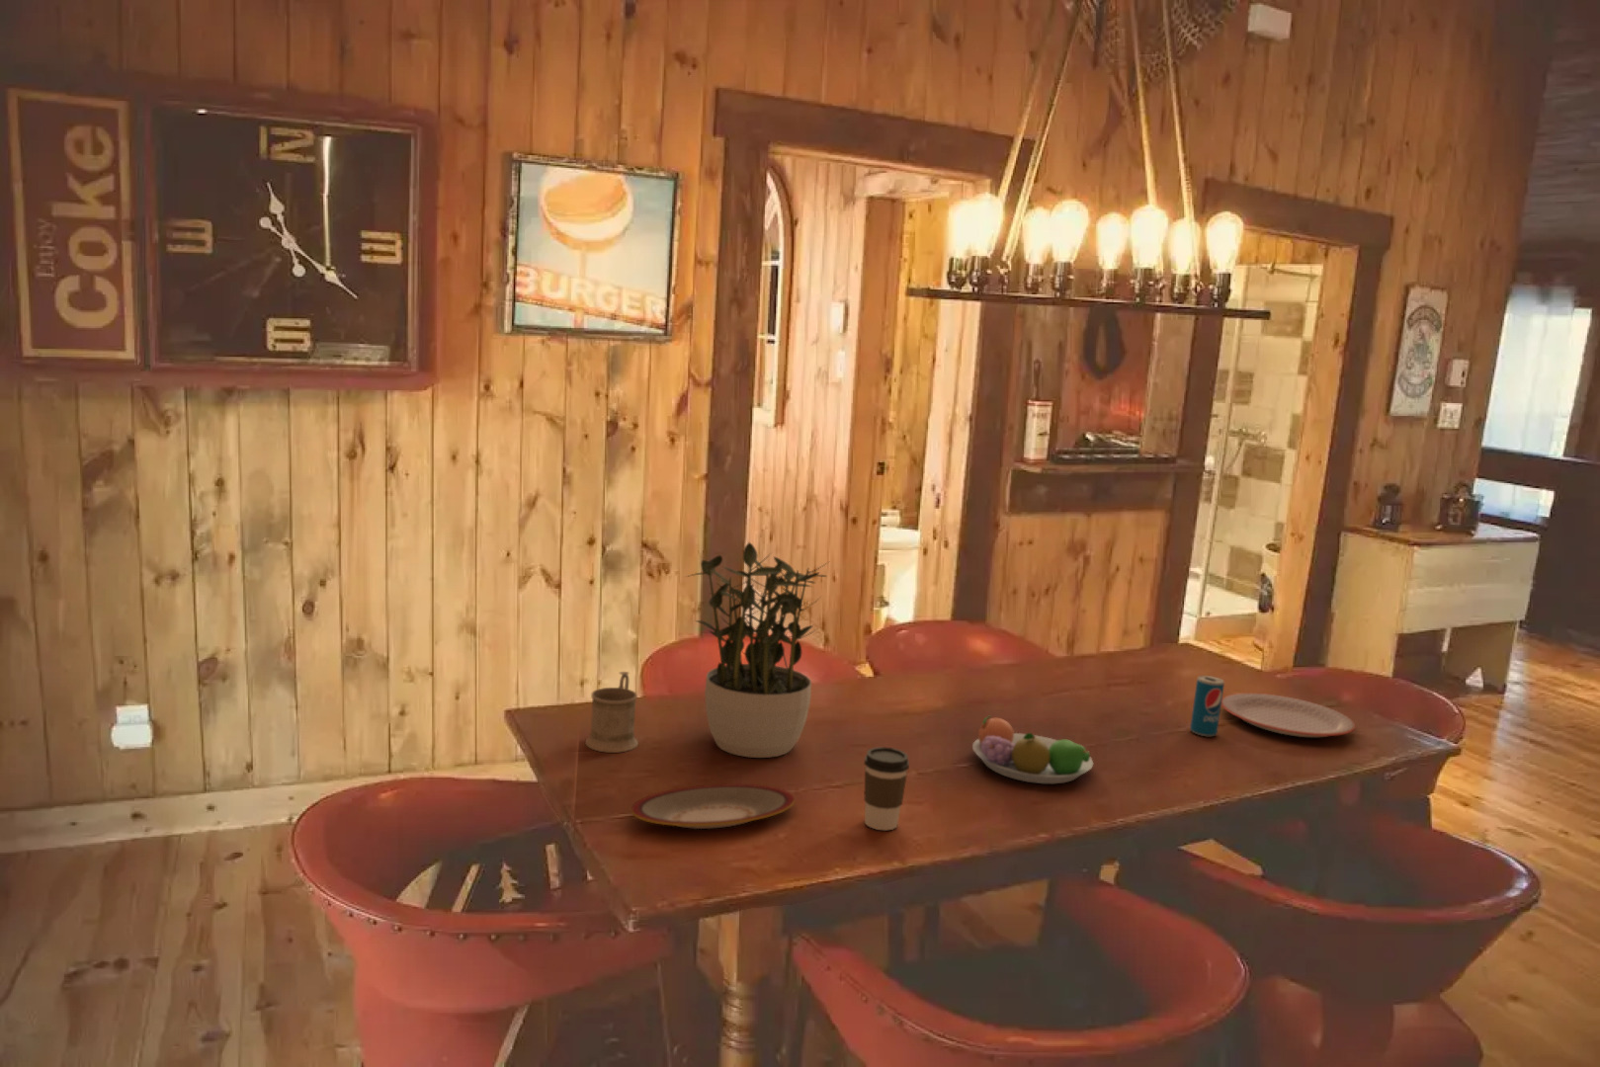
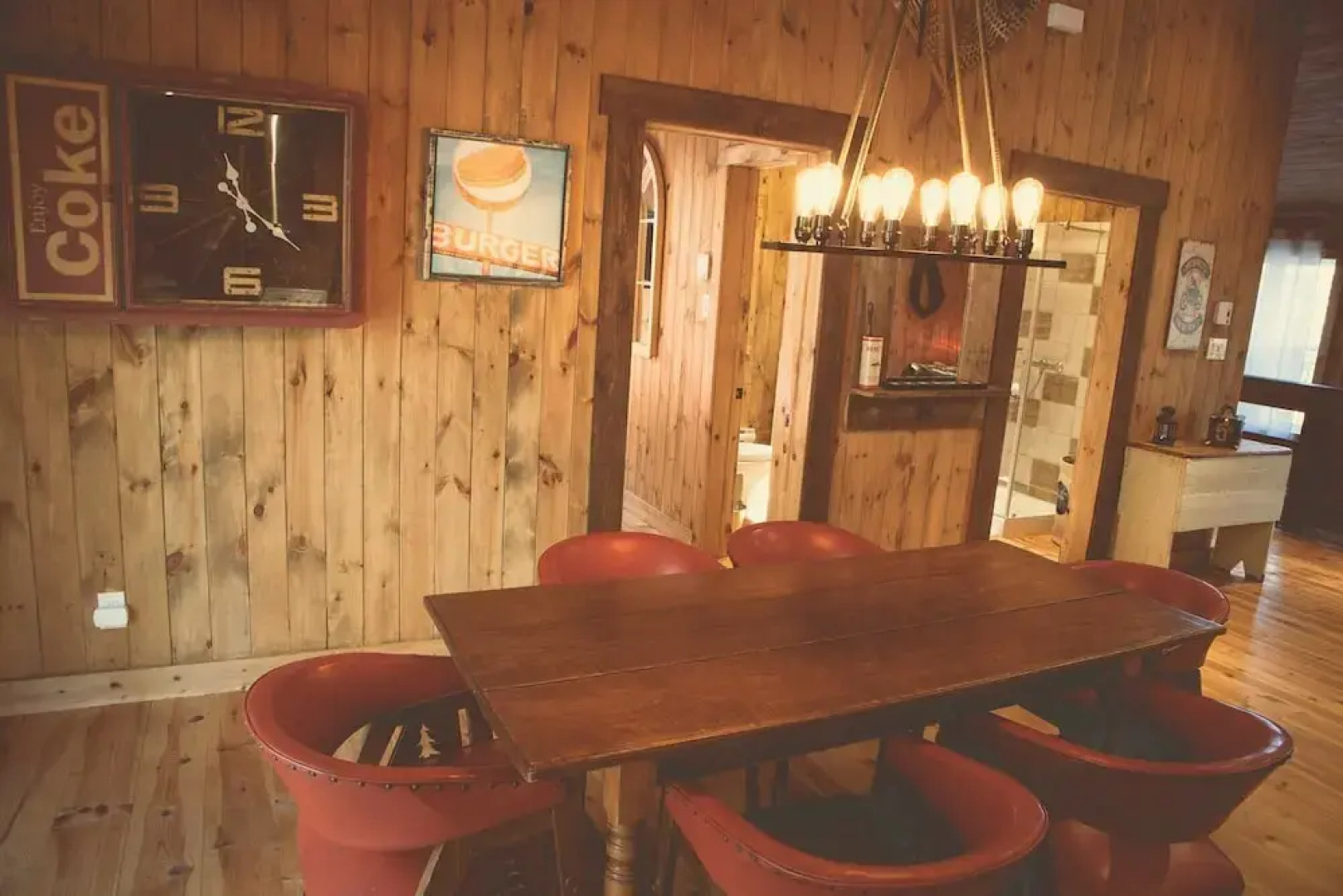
- fruit bowl (1035, 744)
- plate (1285, 717)
- potted plant (754, 642)
- coffee cup (884, 788)
- plate (715, 809)
- mug (617, 709)
- beverage can (1207, 705)
